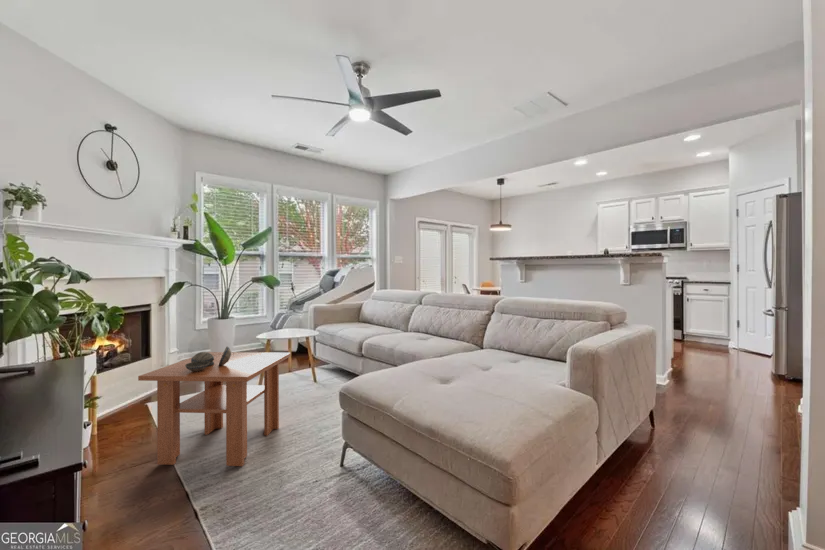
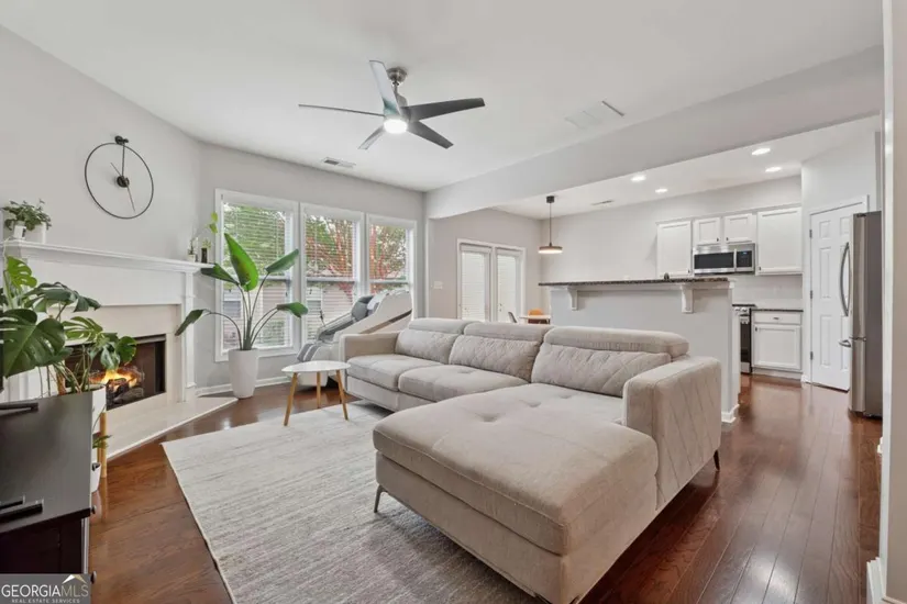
- decorative bowl (206, 357)
- coffee table (224, 403)
